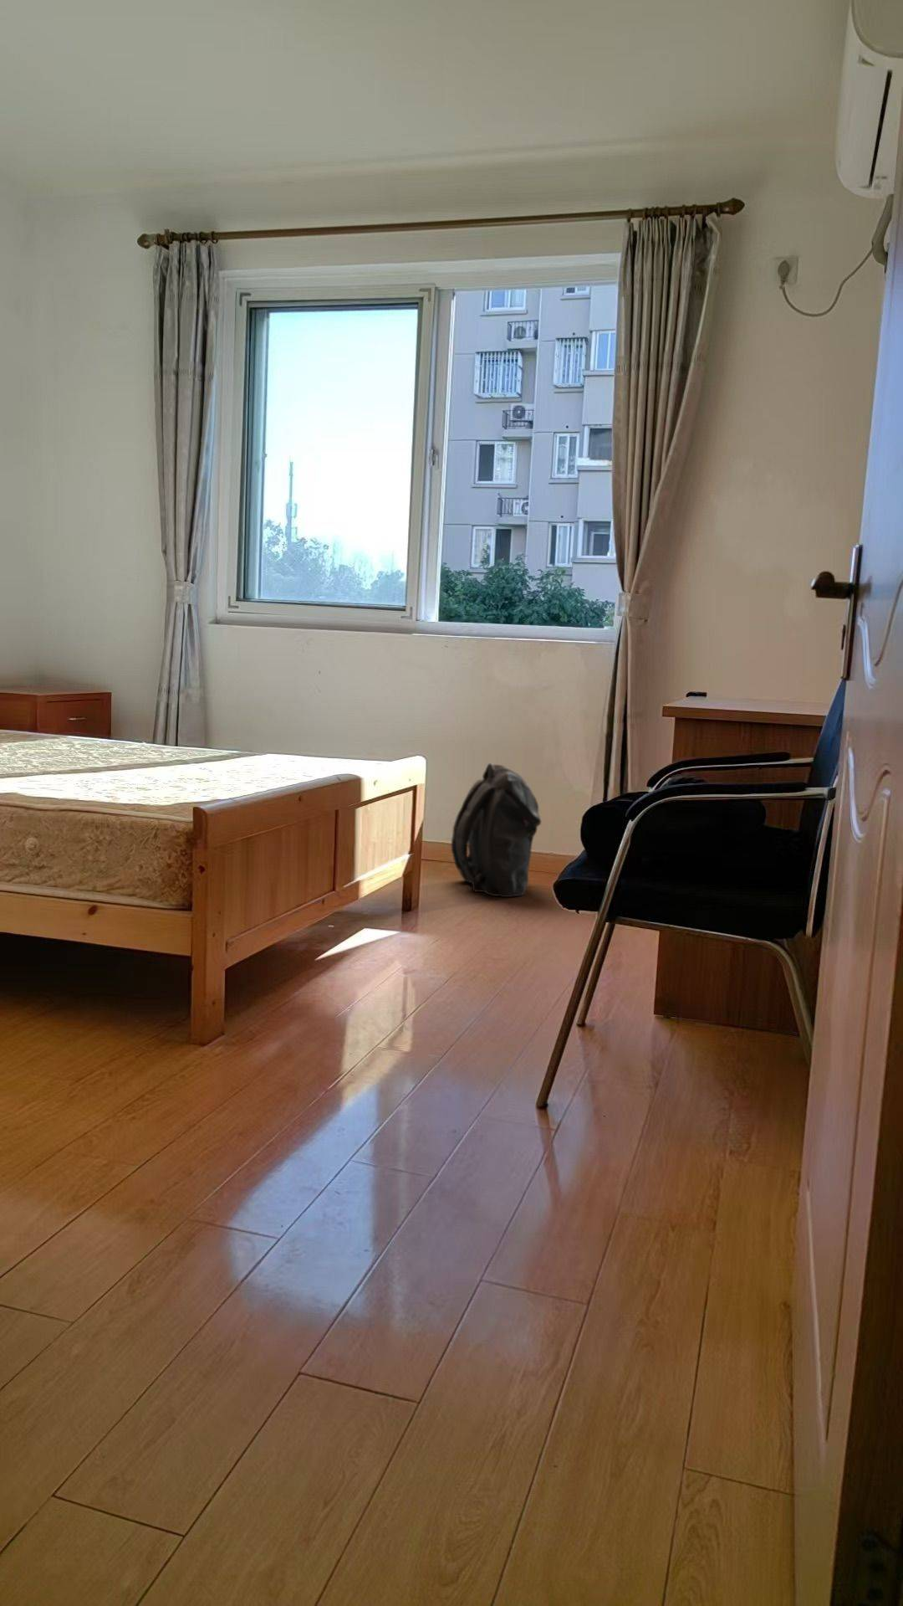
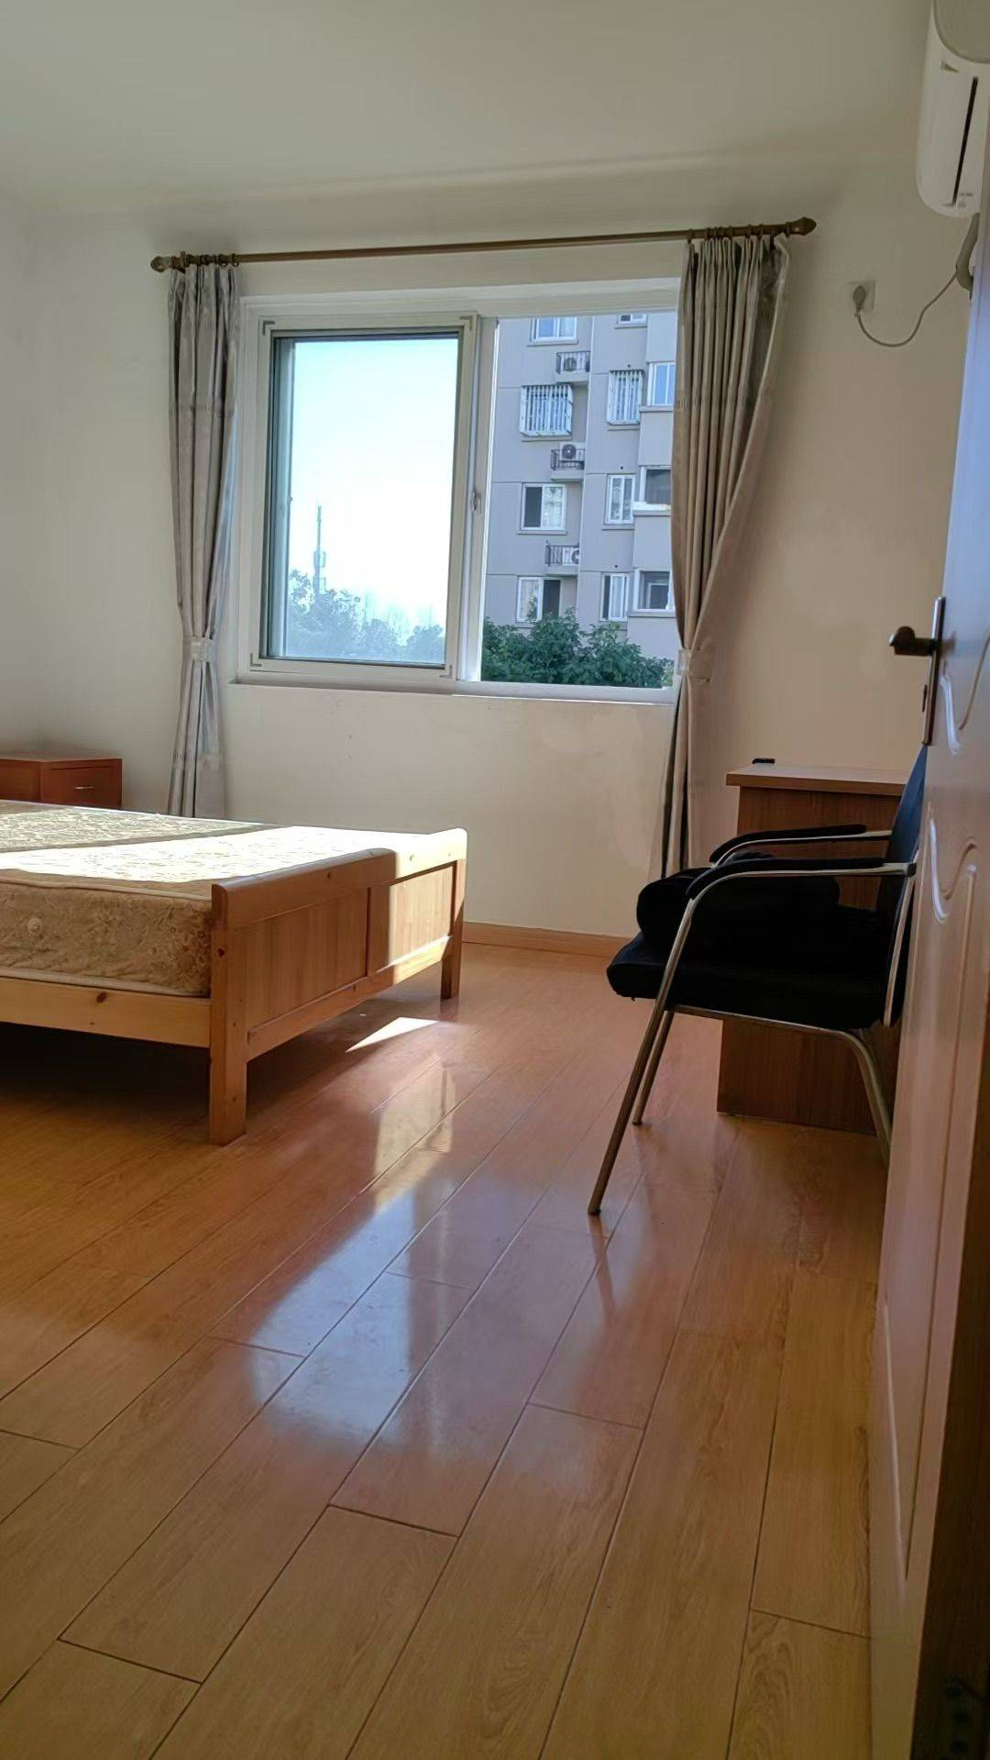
- backpack (496, 825)
